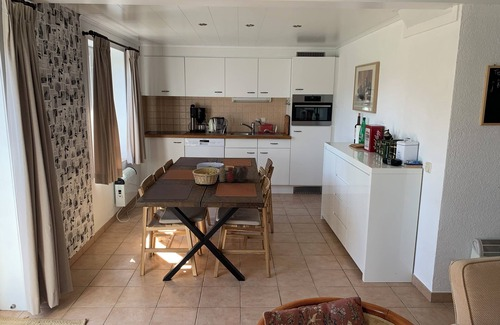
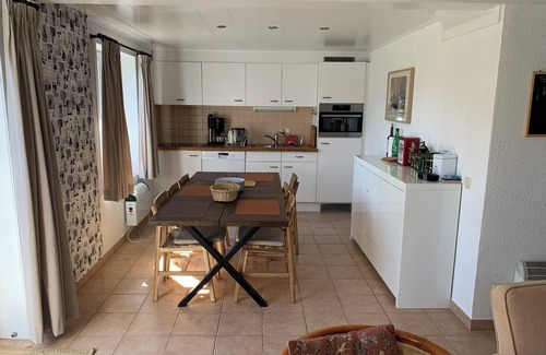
- vase (233, 172)
